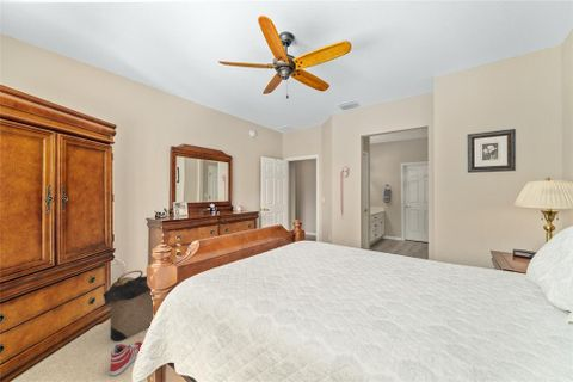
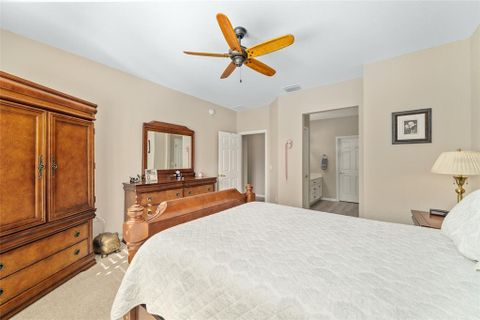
- laundry hamper (136, 297)
- sneaker (128, 349)
